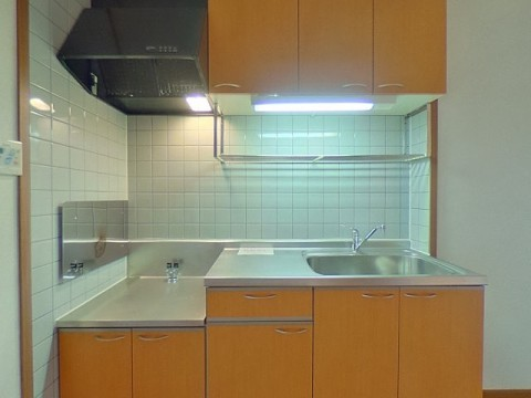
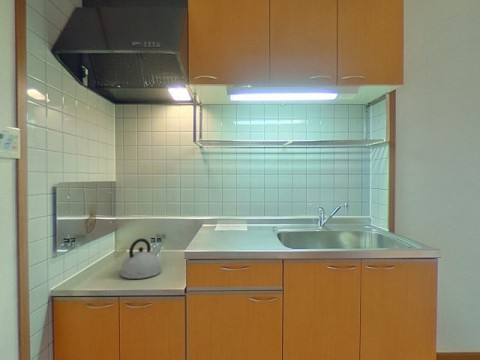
+ kettle (142, 255)
